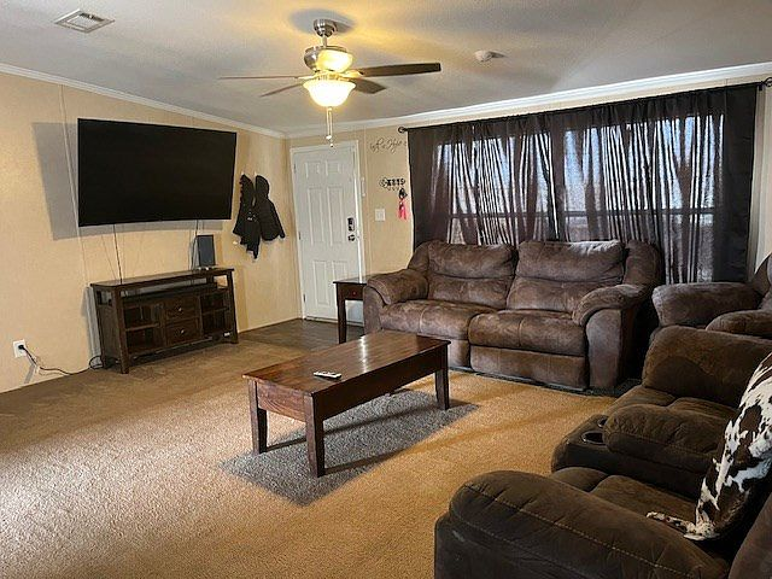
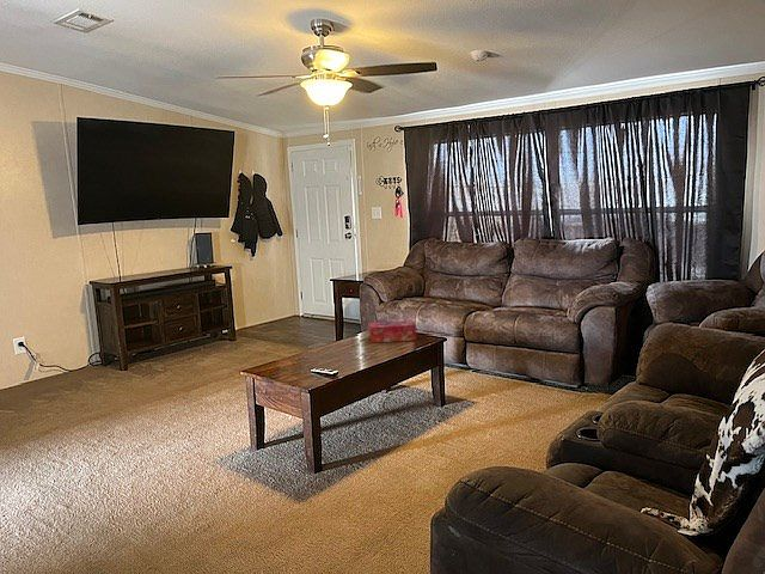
+ tissue box (392, 331)
